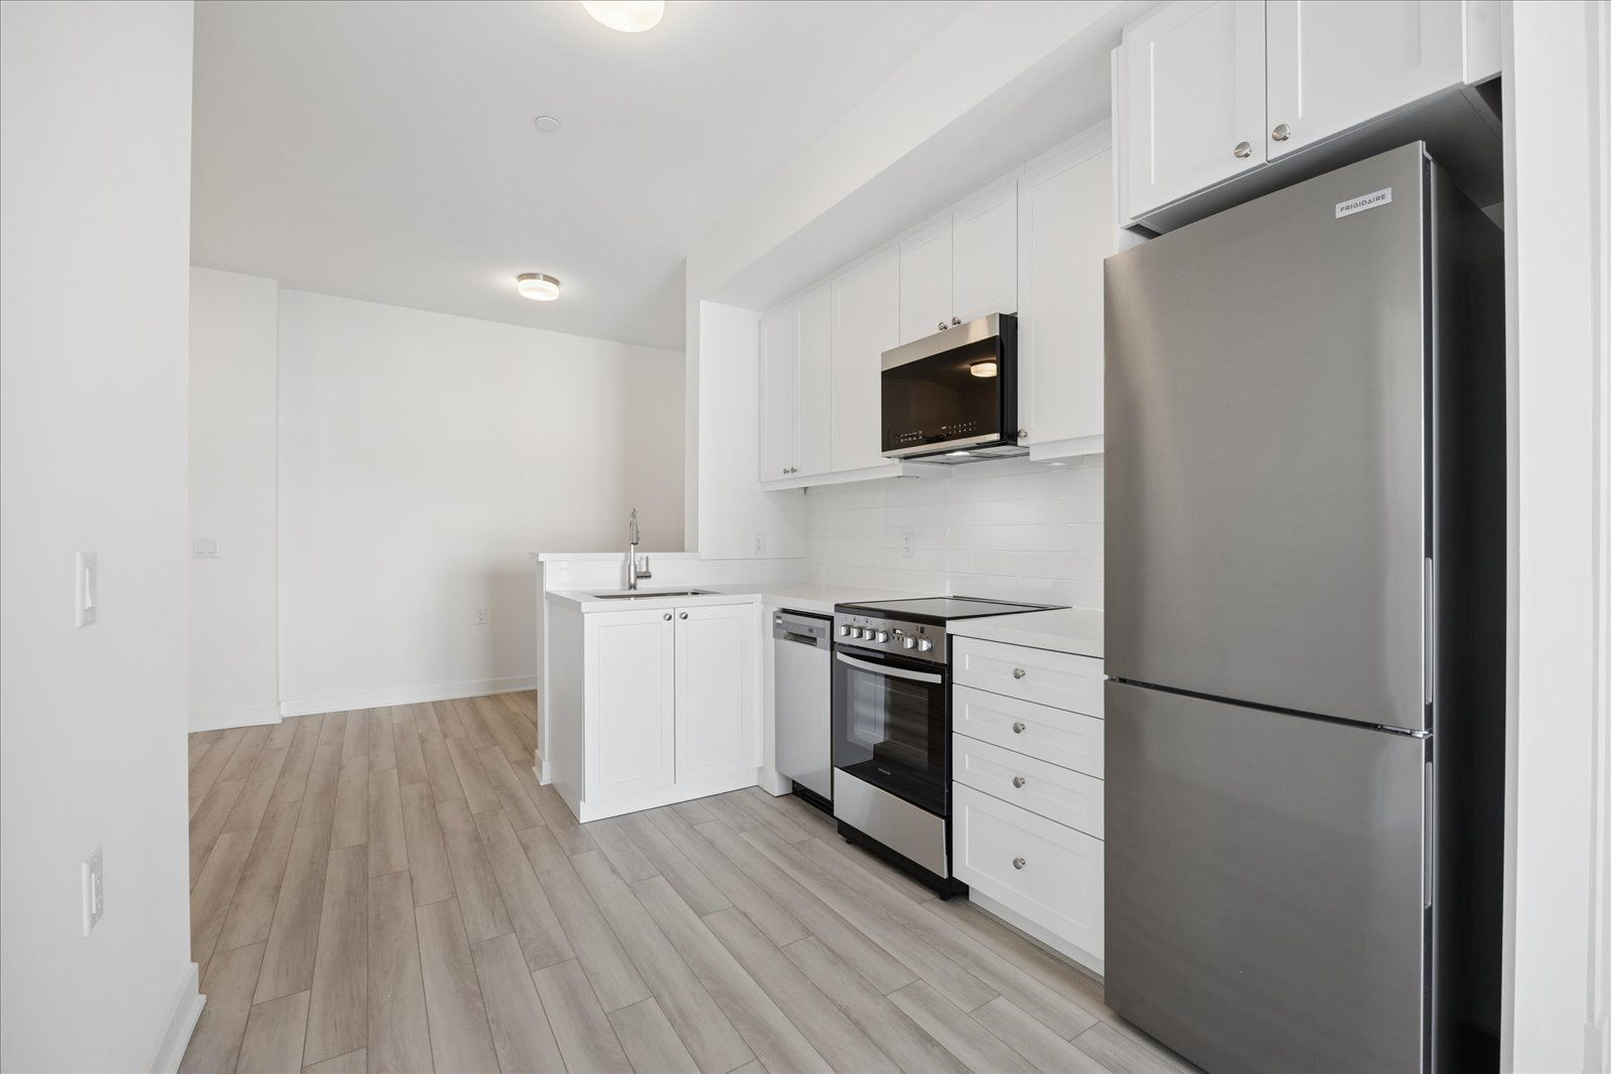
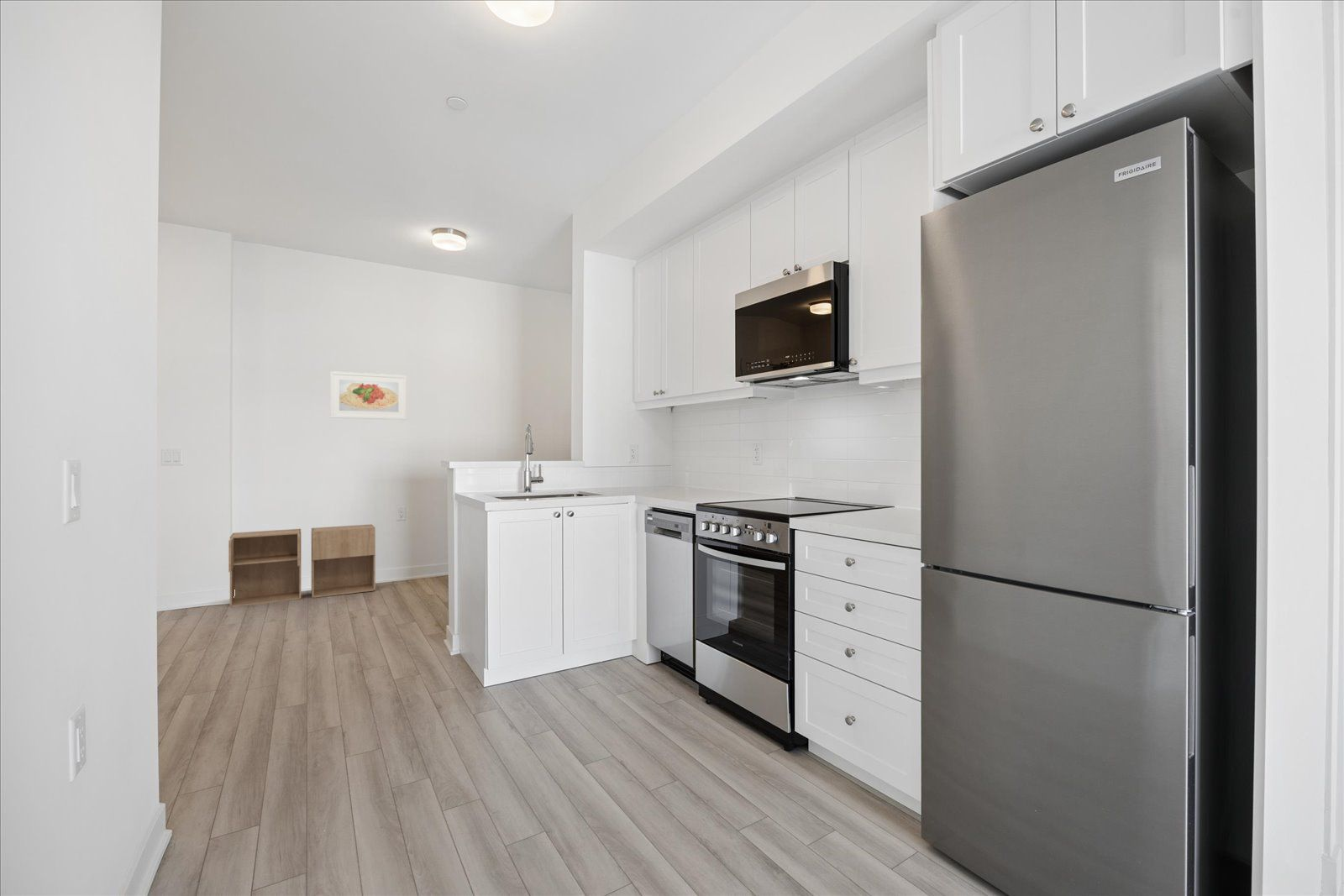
+ storage cabinet (312, 564)
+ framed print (369, 396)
